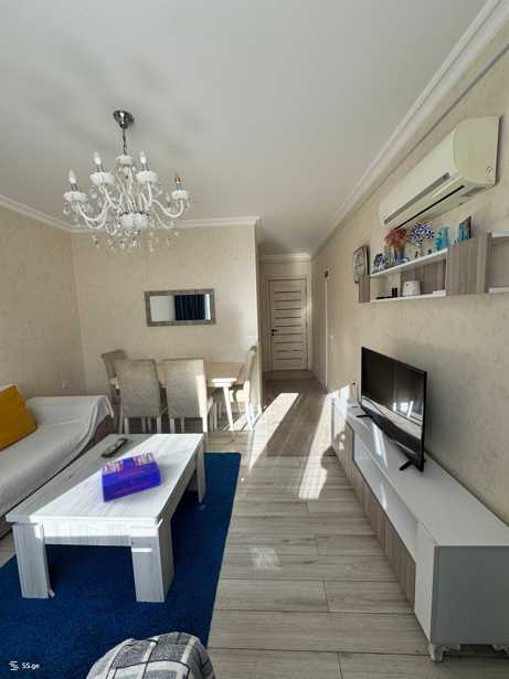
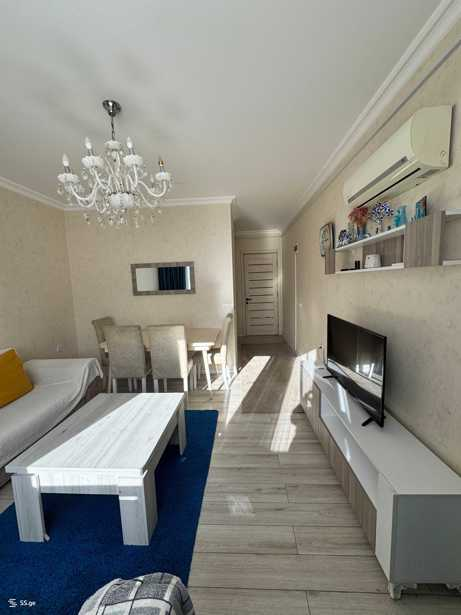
- board game (129, 474)
- remote control (115, 447)
